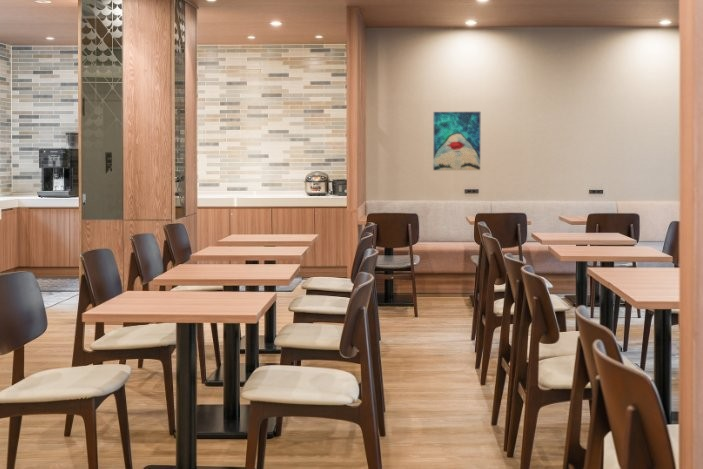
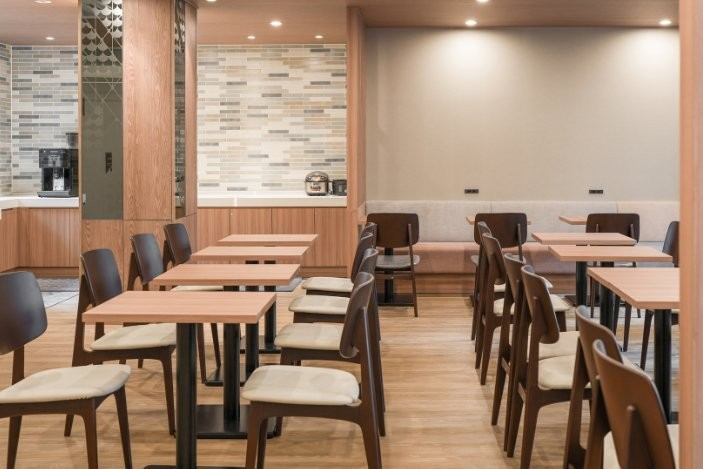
- wall art (456, 141)
